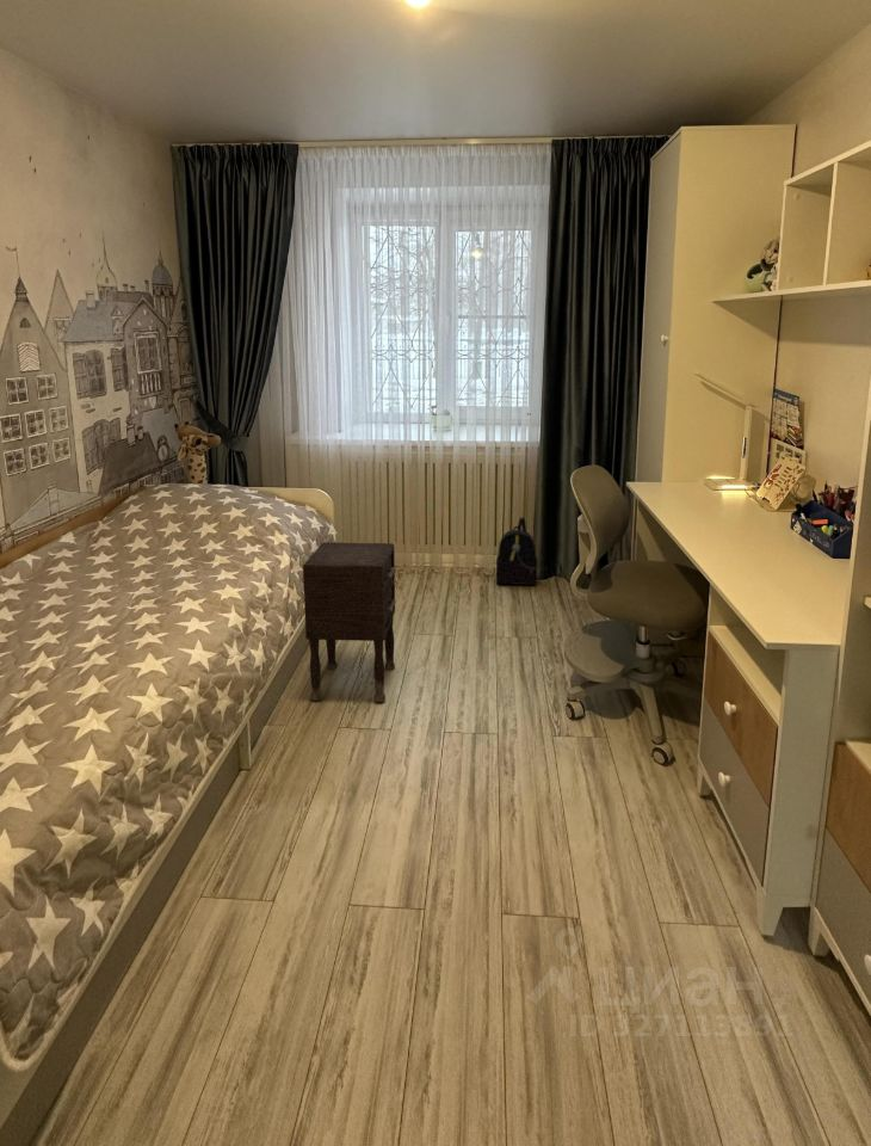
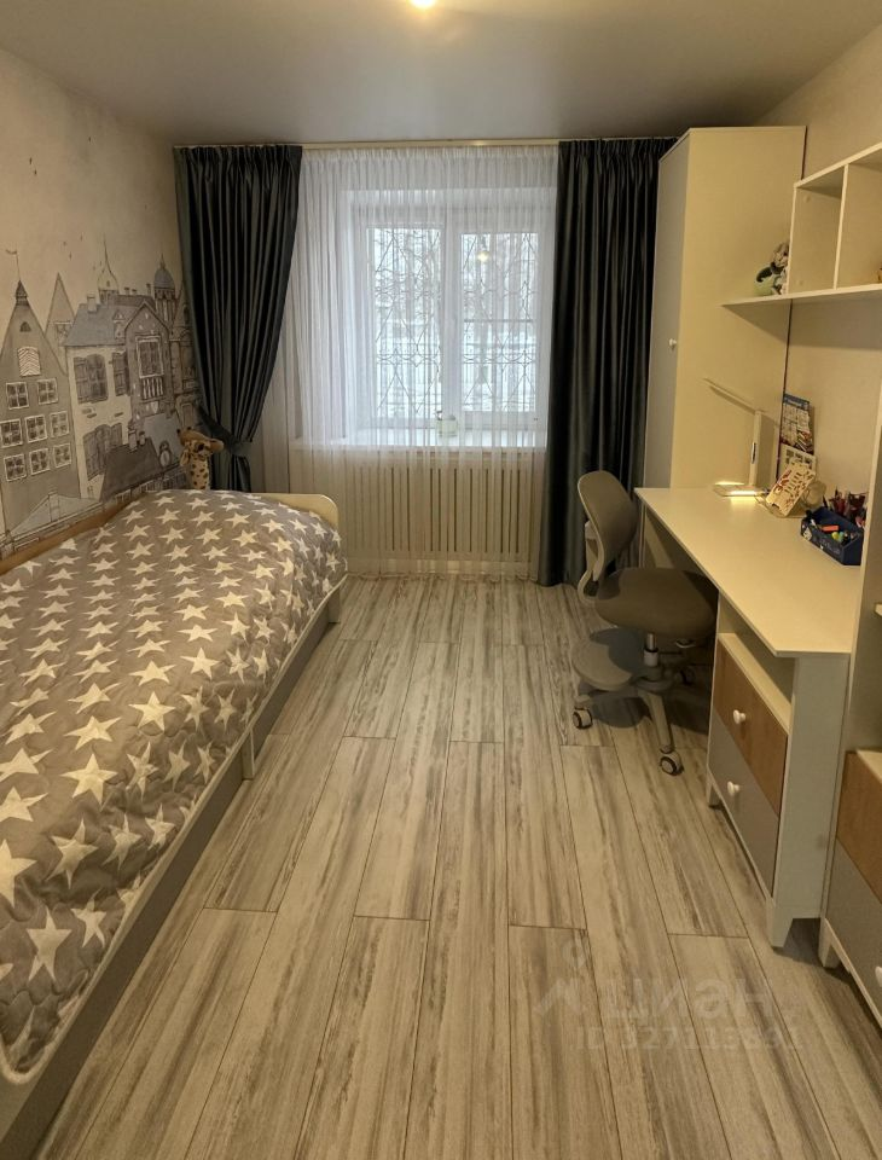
- nightstand (354, 620)
- backpack (518, 549)
